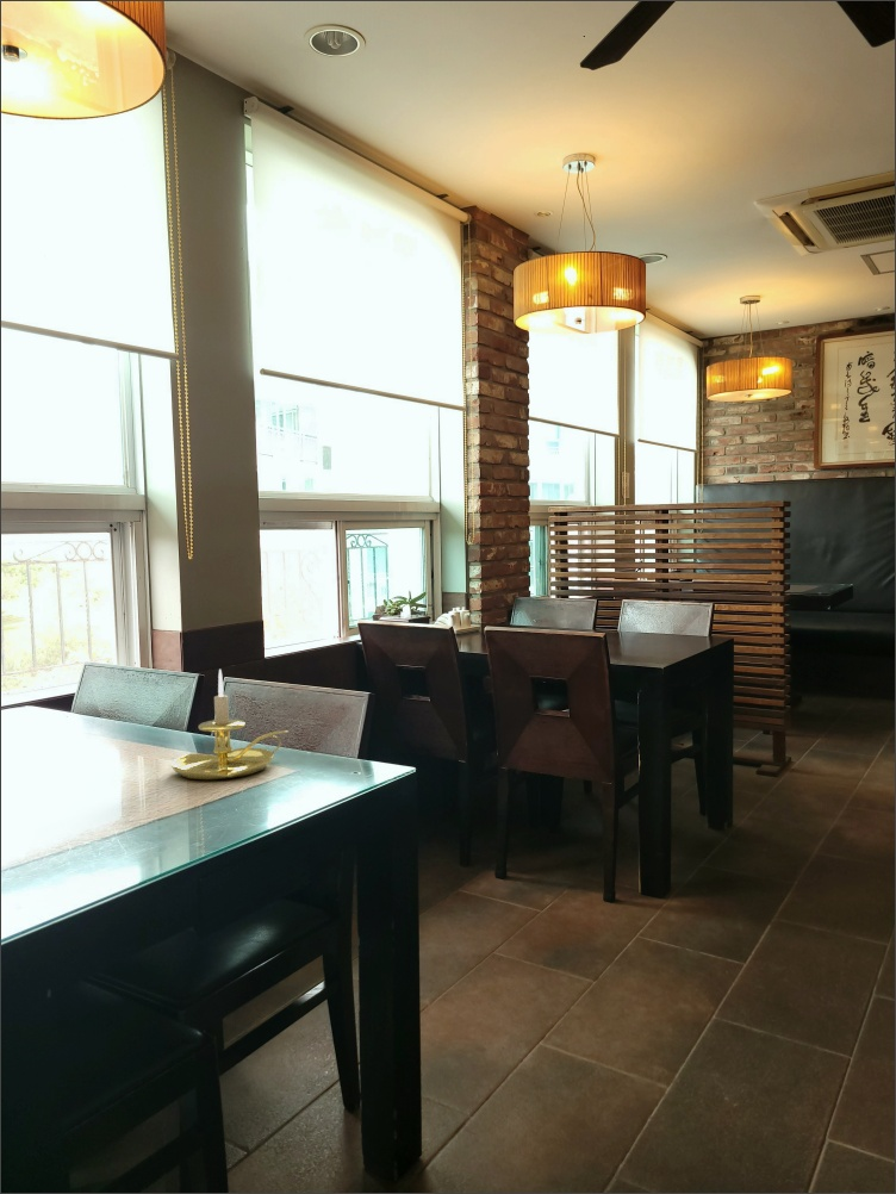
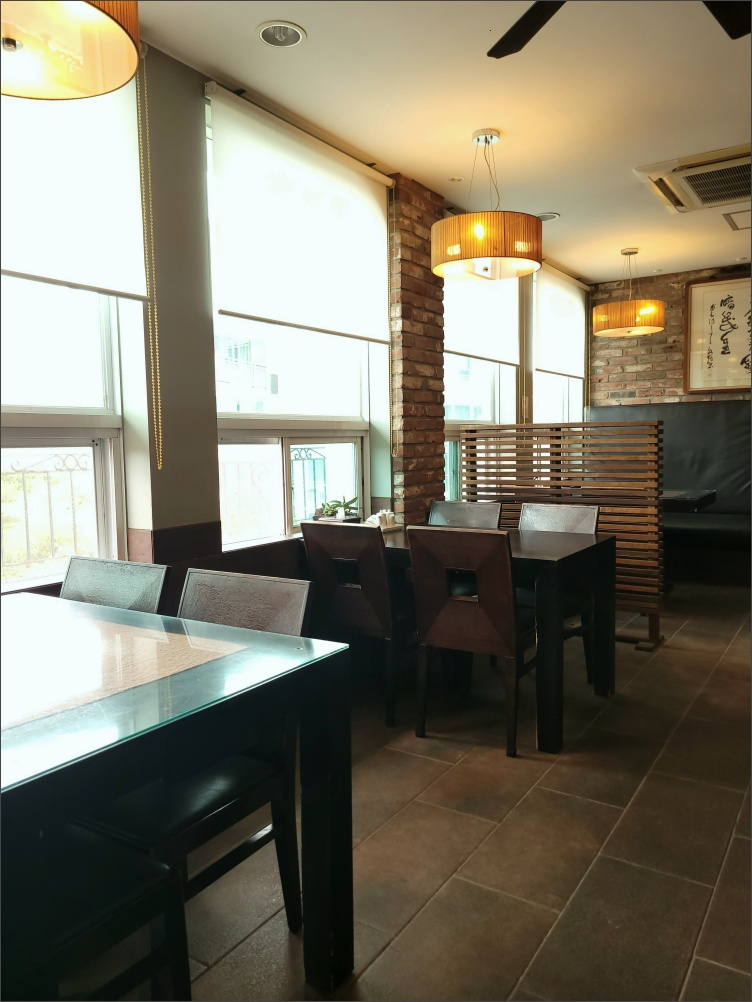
- candle holder (230, 720)
